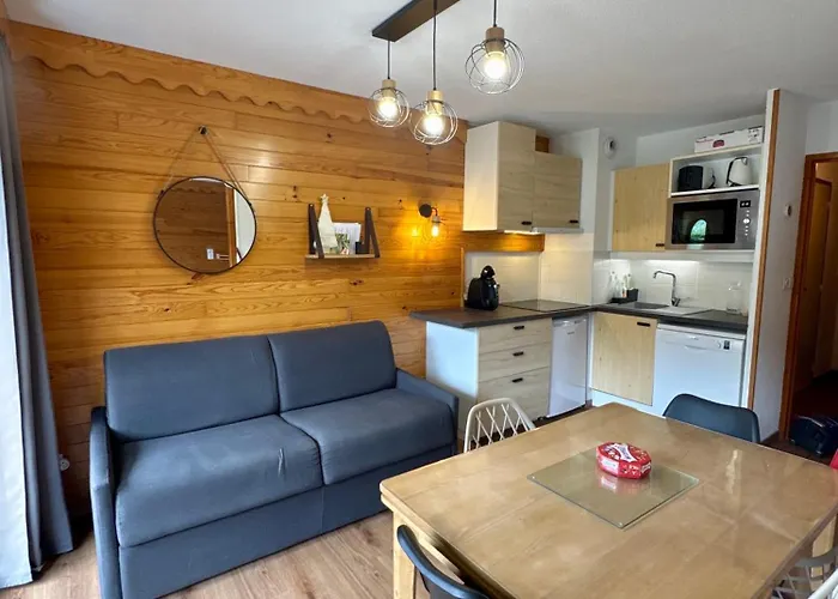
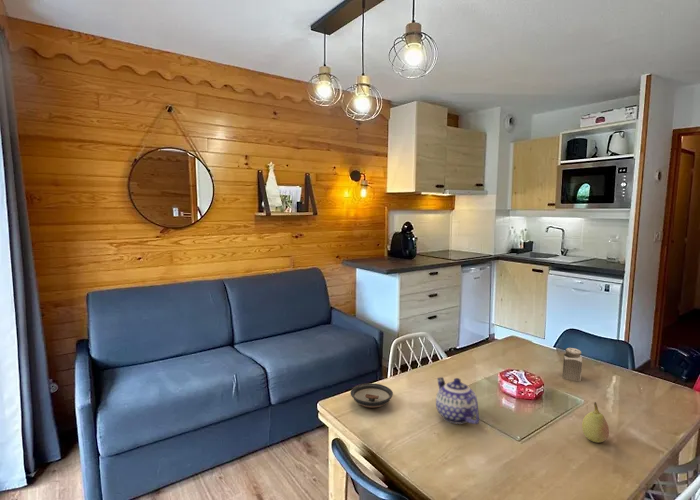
+ fruit (595, 420)
+ salt shaker (572, 363)
+ saucer (371, 397)
+ teapot (457, 398)
